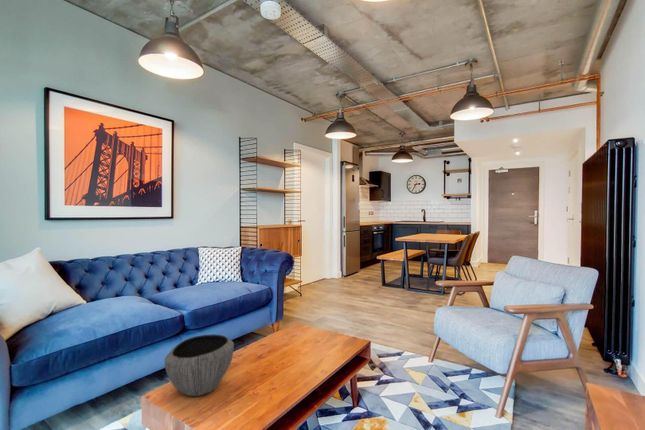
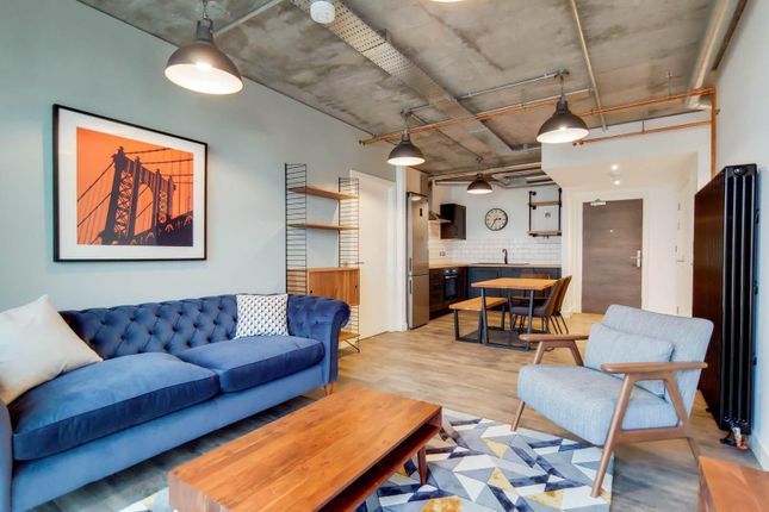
- bowl (200, 365)
